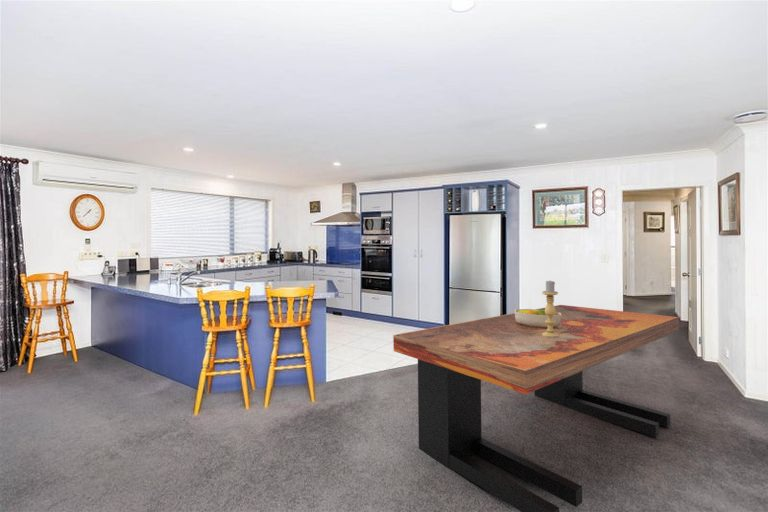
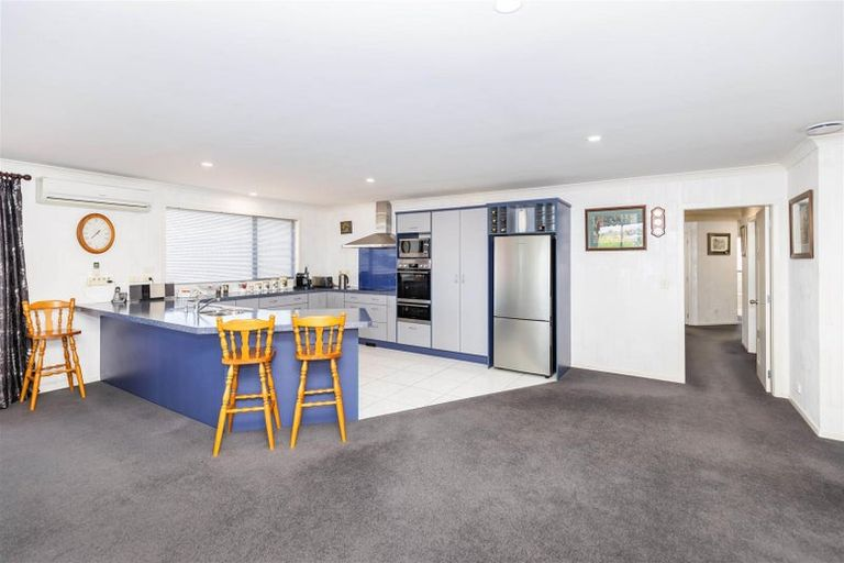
- fruit bowl (537, 315)
- dining table (550, 381)
- candle holder (550, 307)
